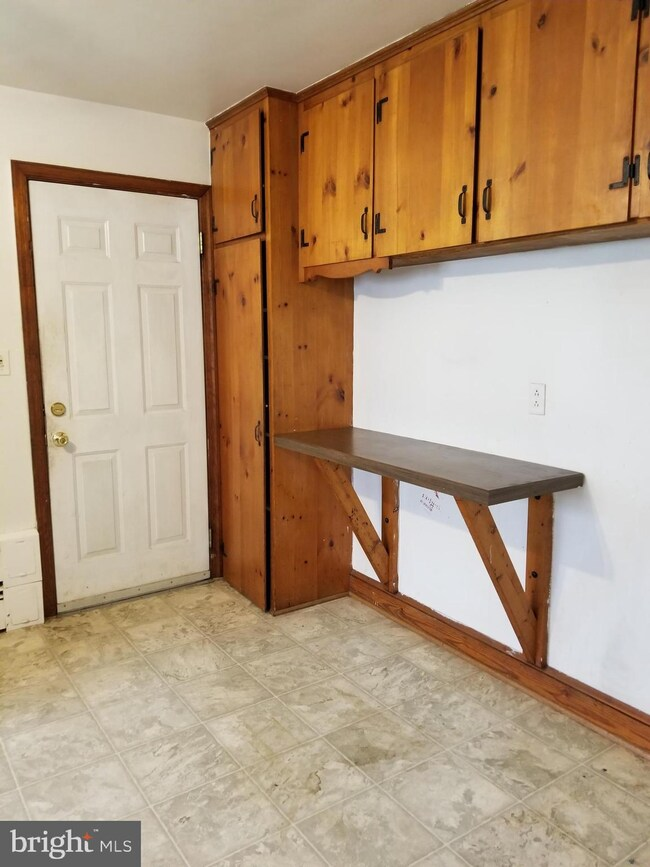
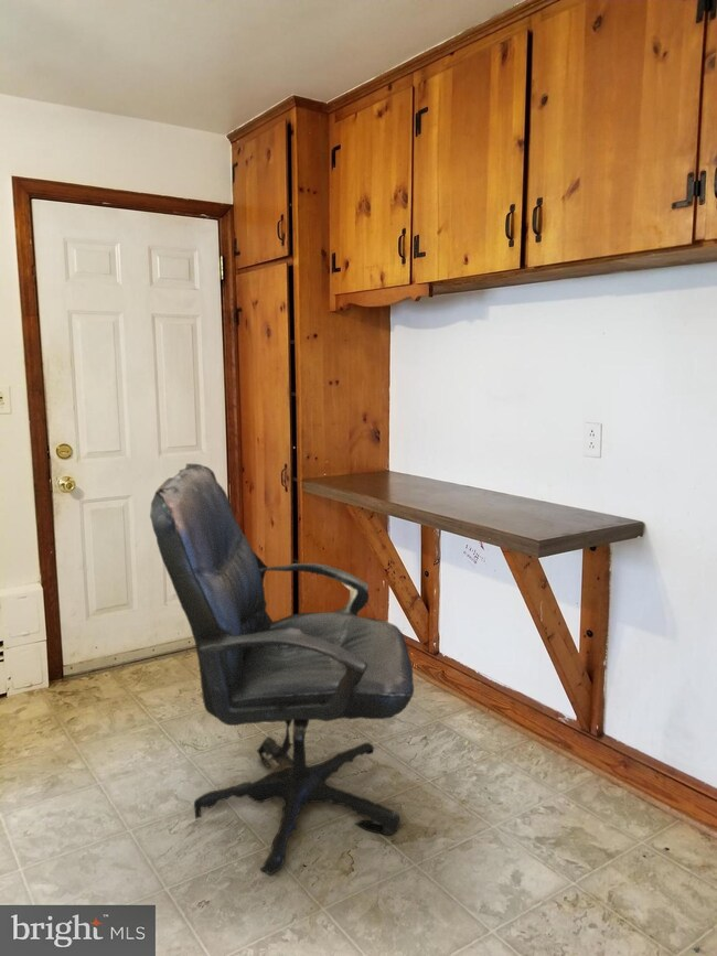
+ office chair (291, 647)
